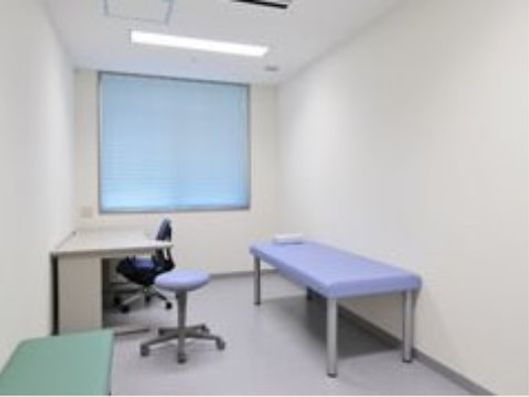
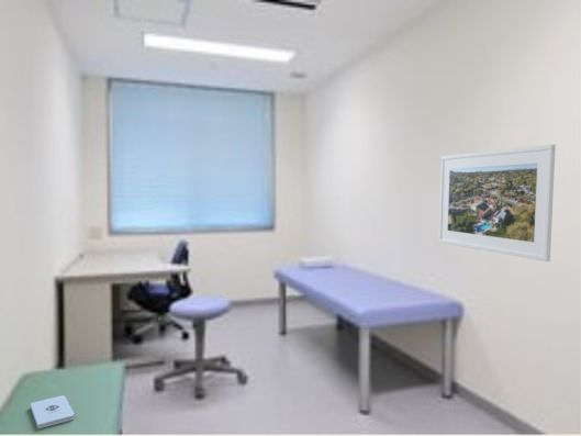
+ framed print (487, 201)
+ notepad (52, 411)
